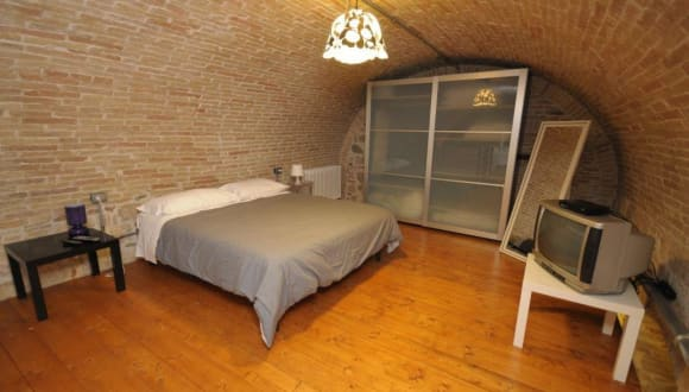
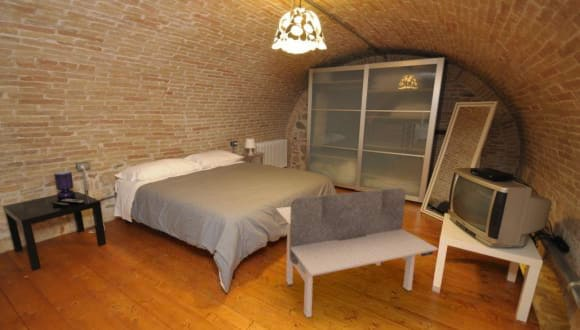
+ desk (350, 241)
